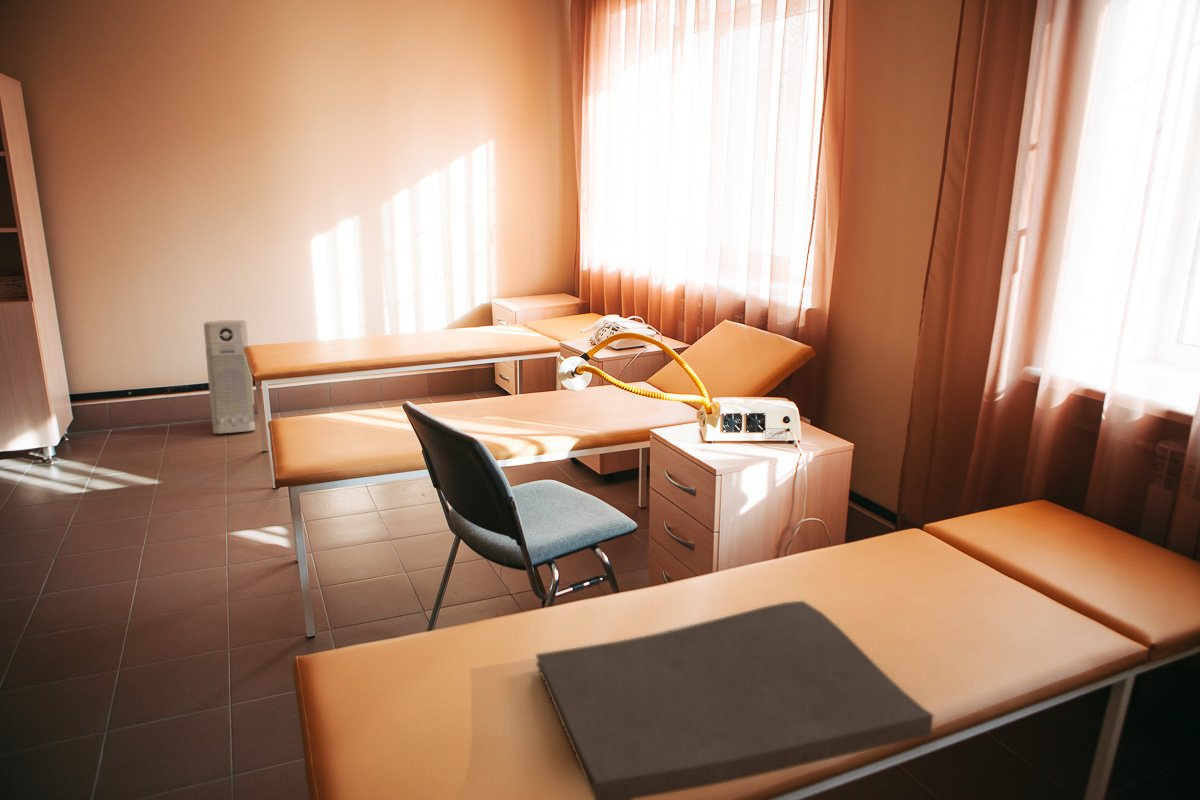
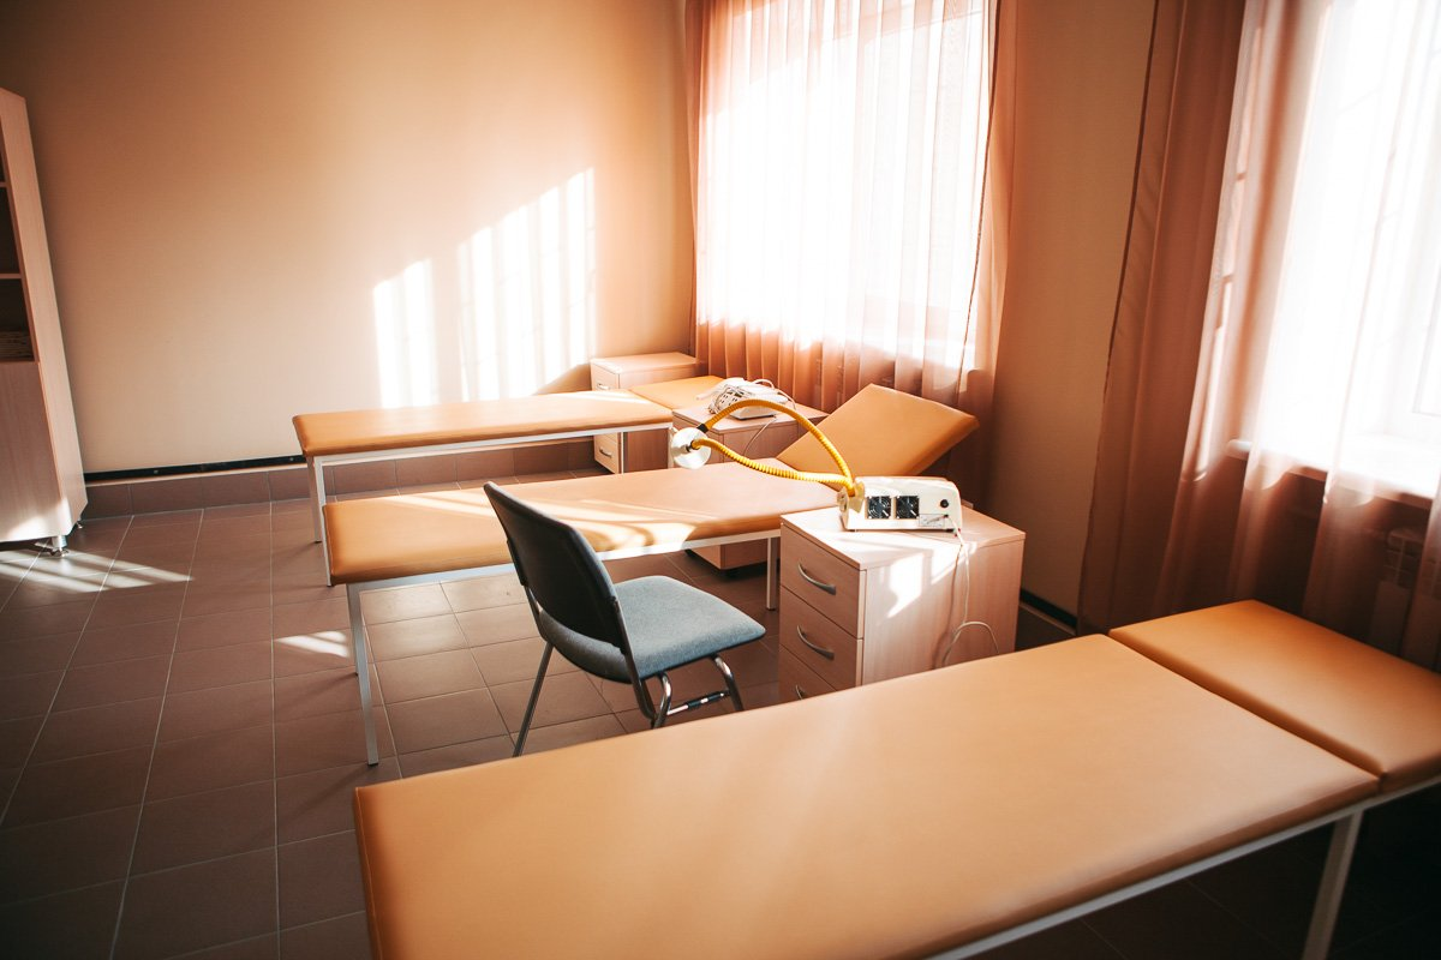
- hand towel (721, 683)
- air purifier (229, 374)
